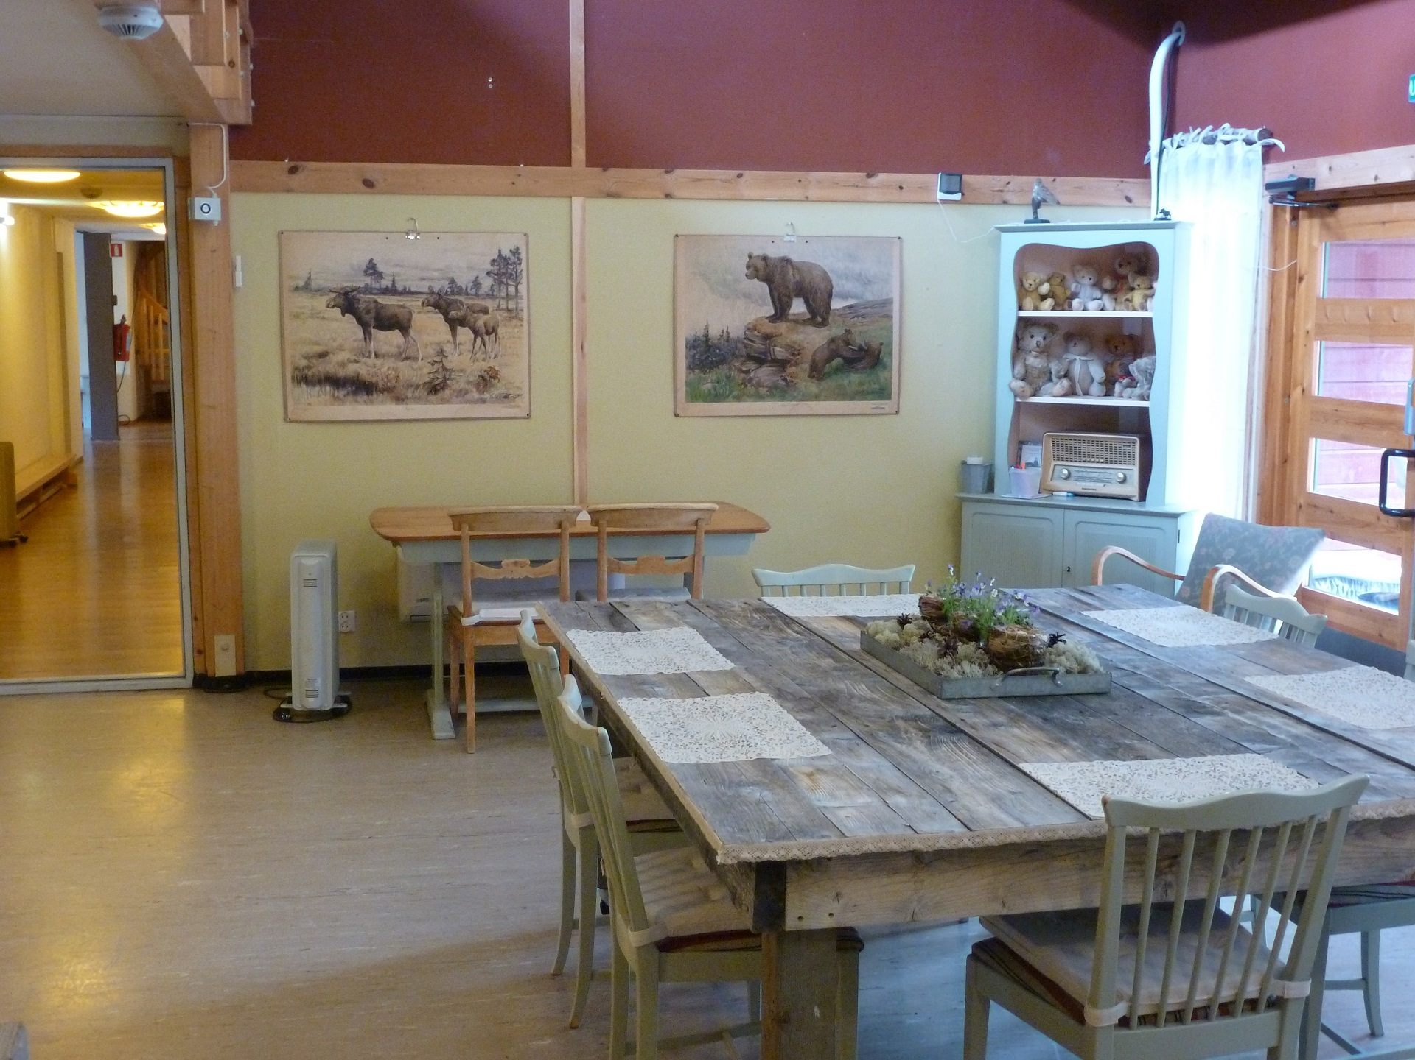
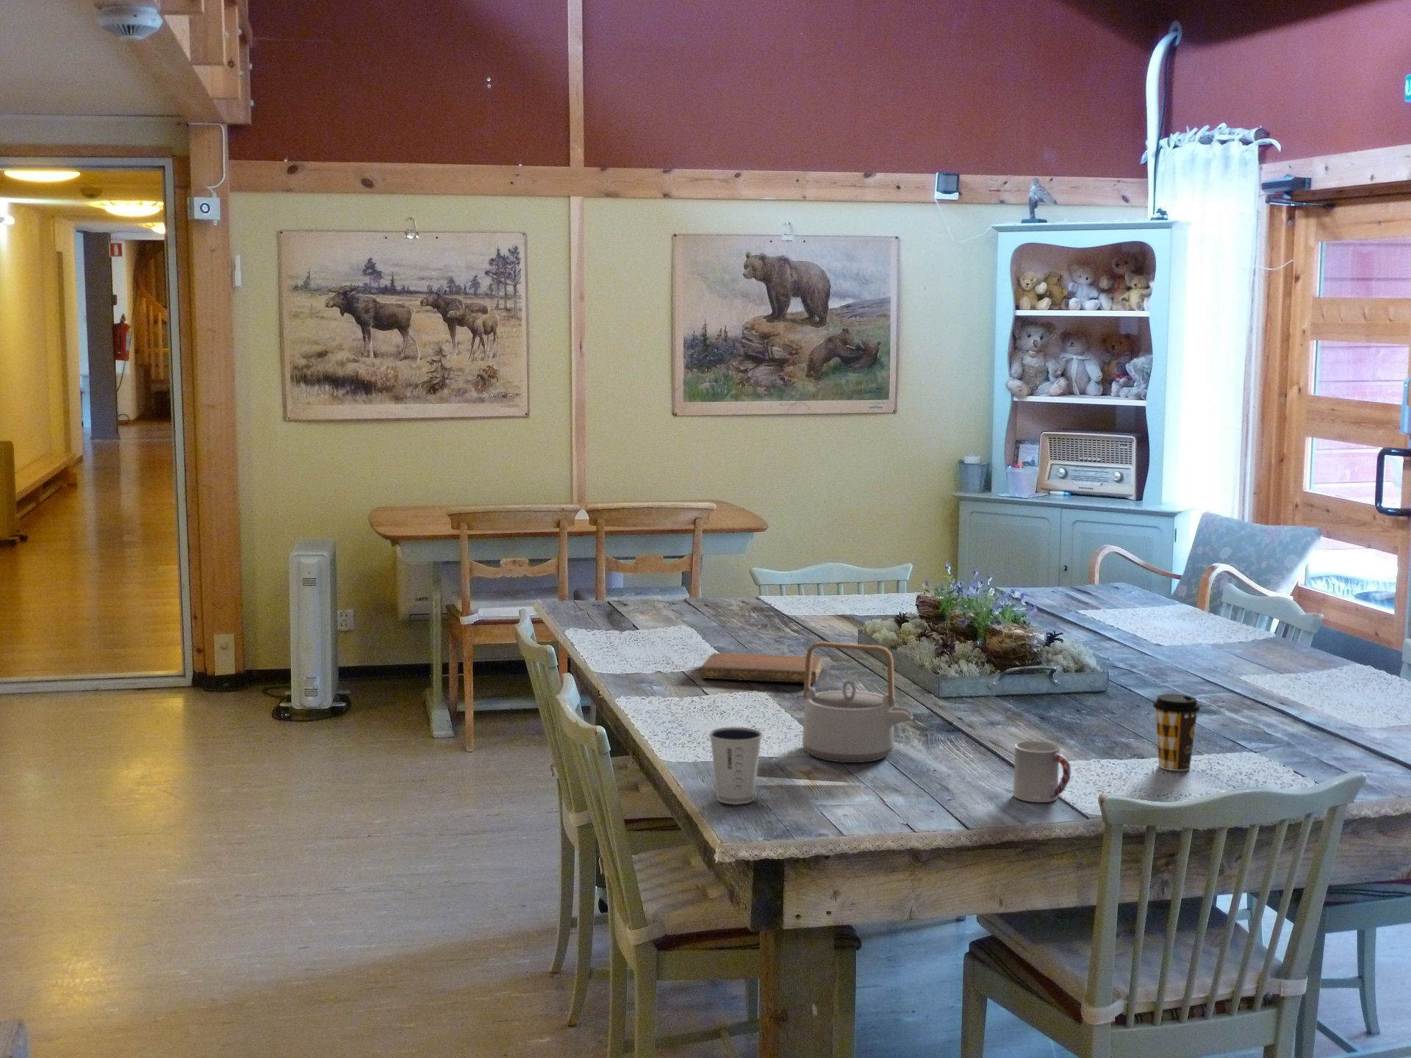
+ dixie cup (734, 767)
+ notebook (762, 667)
+ cup (1043, 772)
+ coffee cup (1175, 732)
+ teapot (857, 699)
